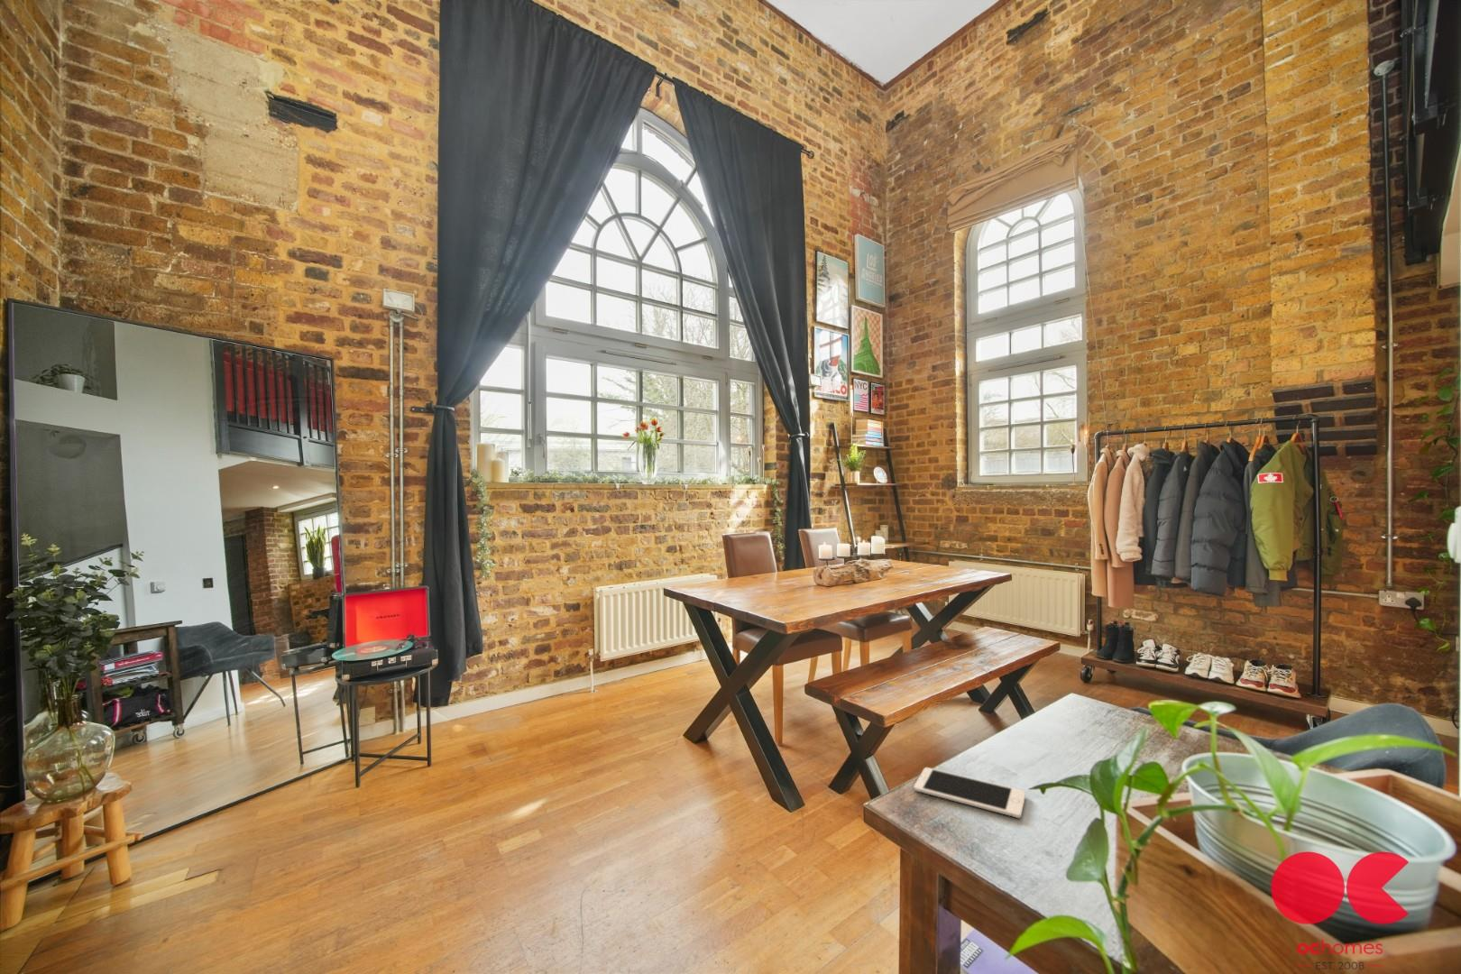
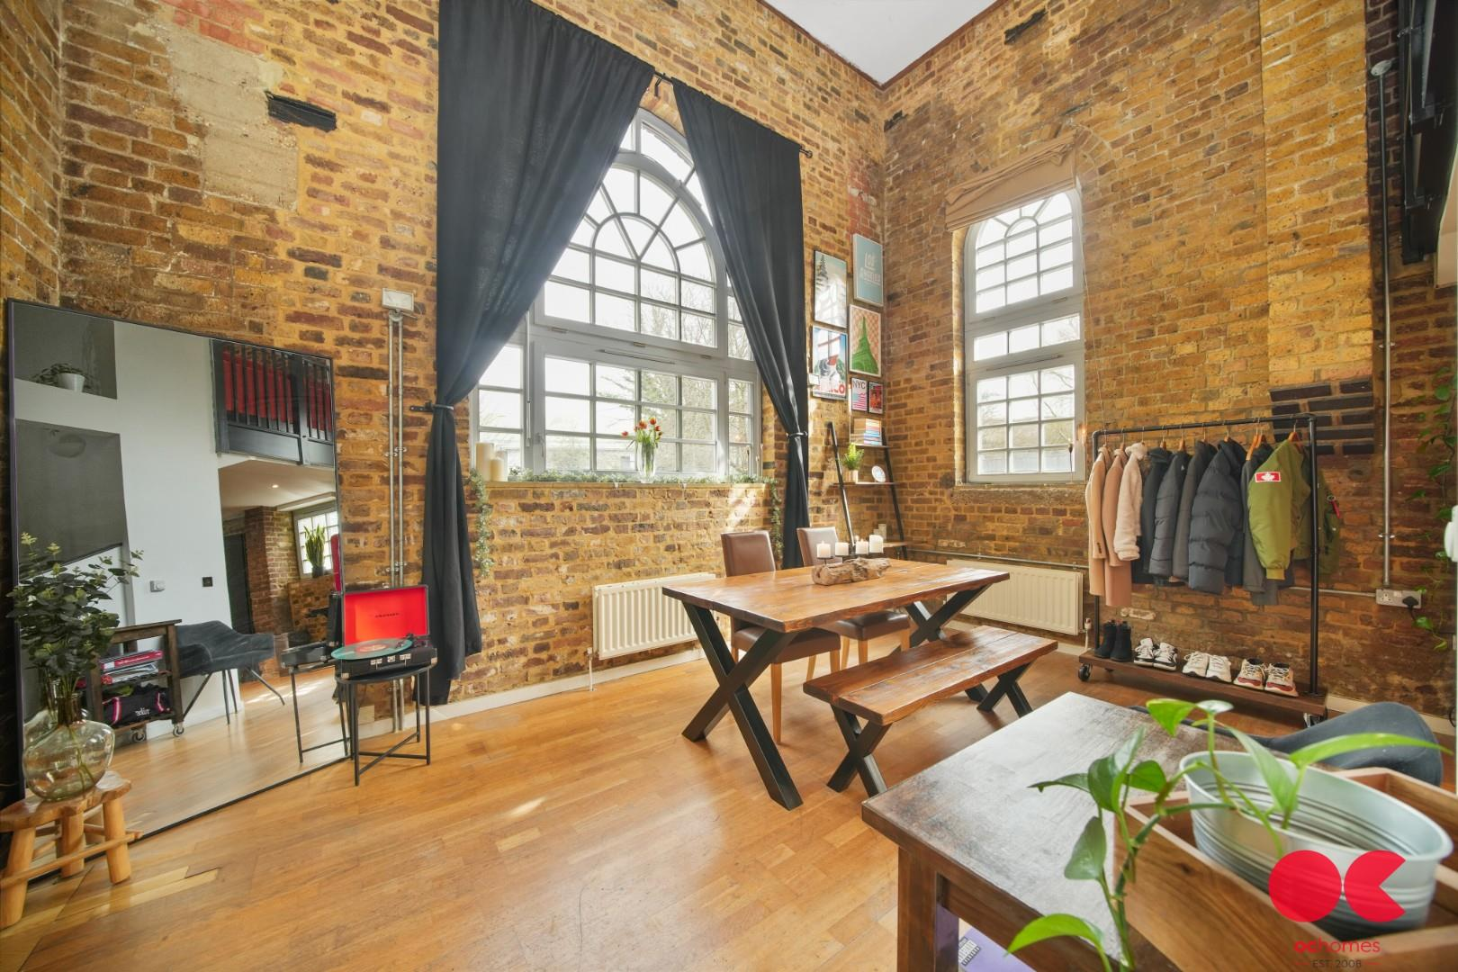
- cell phone (969, 790)
